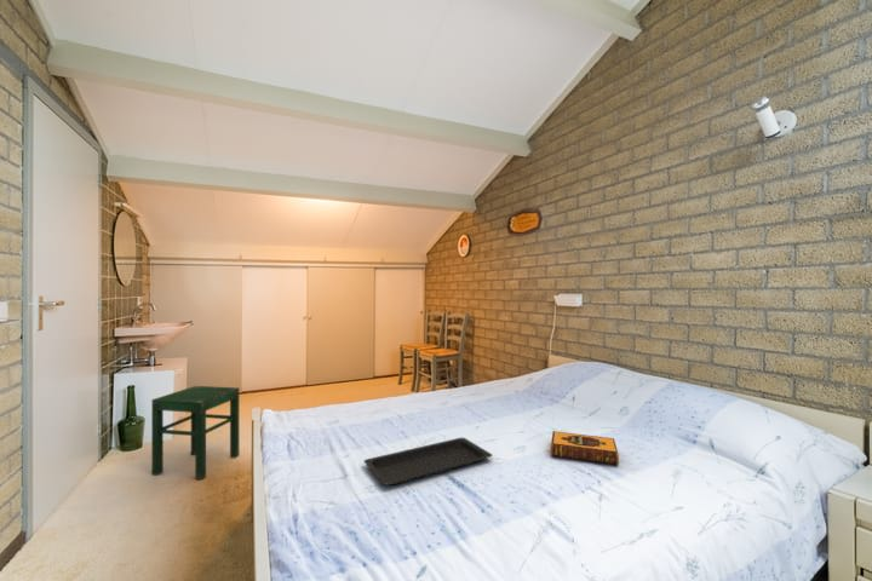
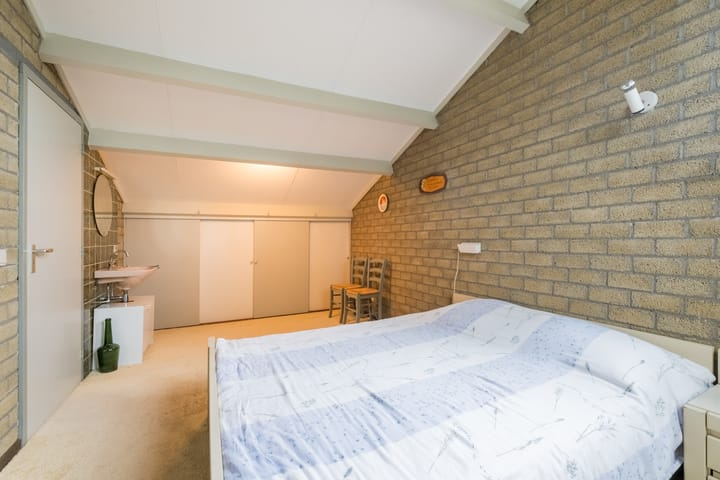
- serving tray (429, 460)
- hardback book (583, 447)
- stool (197, 428)
